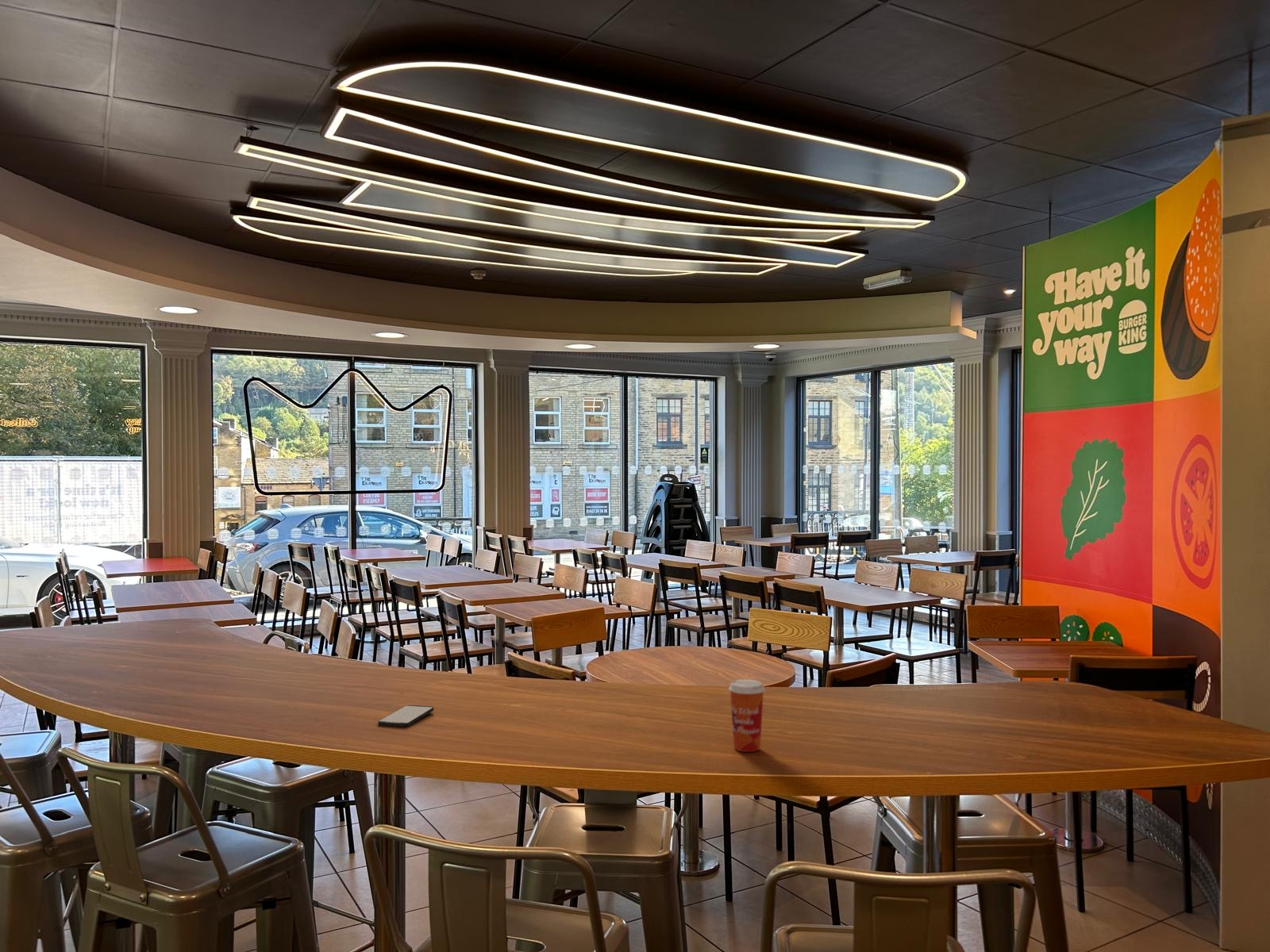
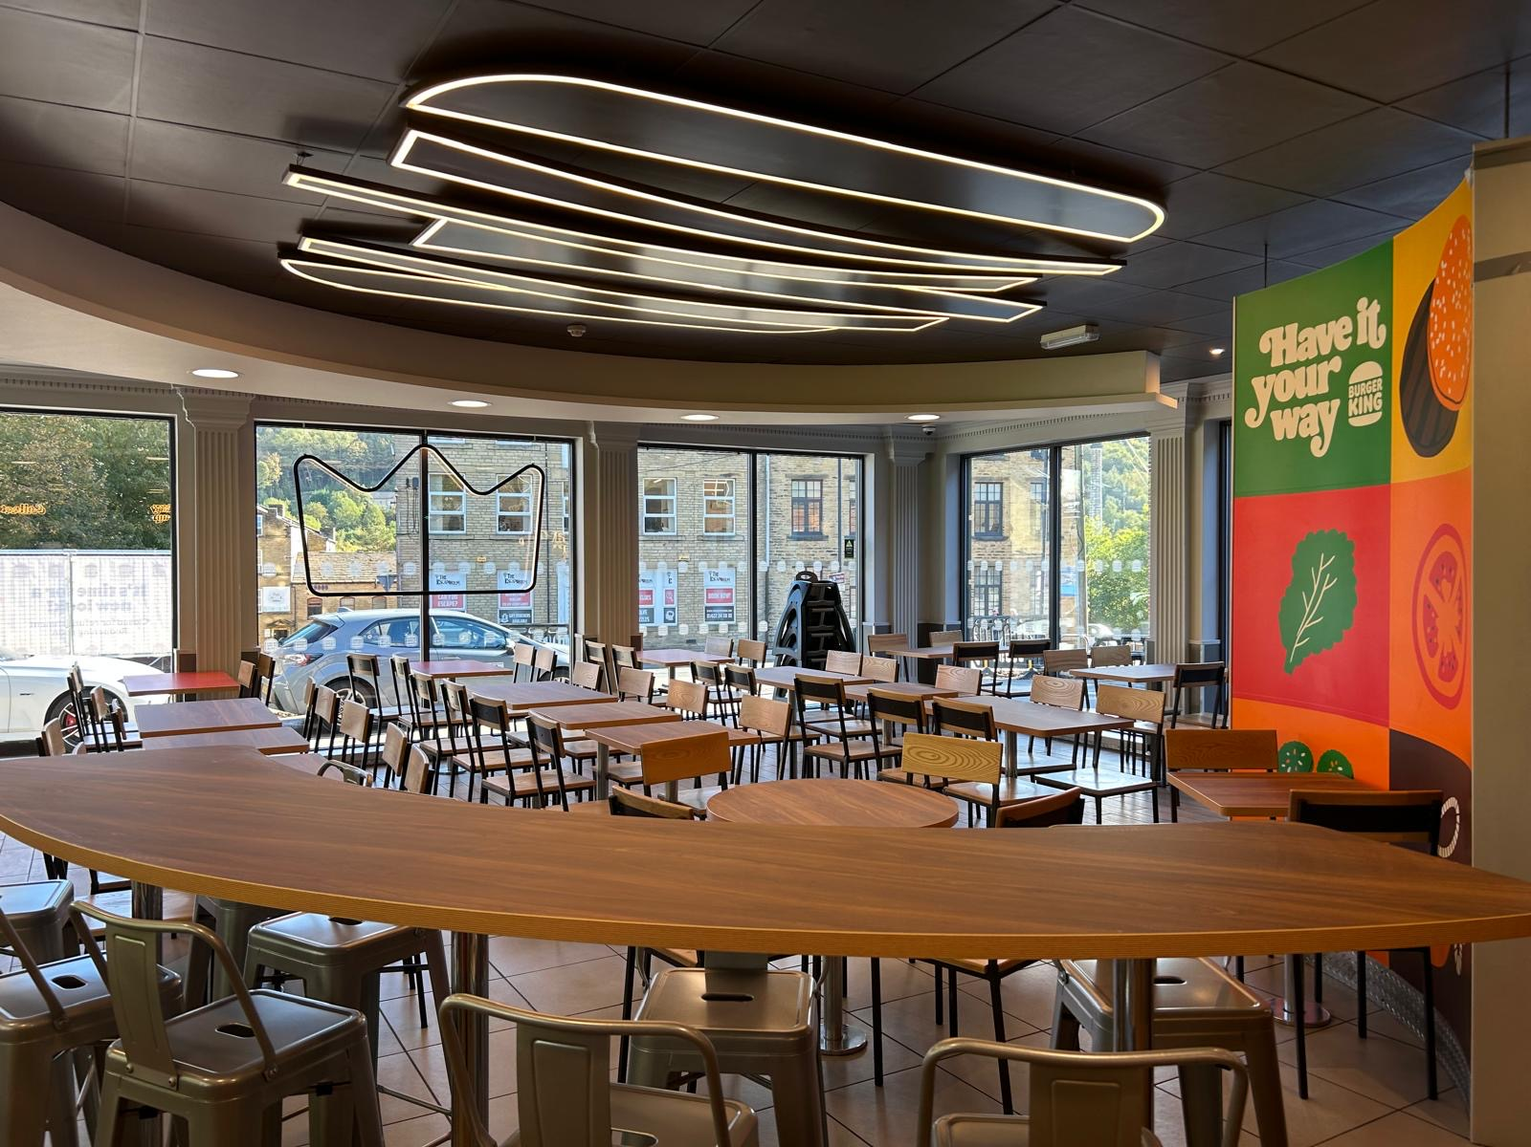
- paper cup (747, 716)
- smartphone (406, 716)
